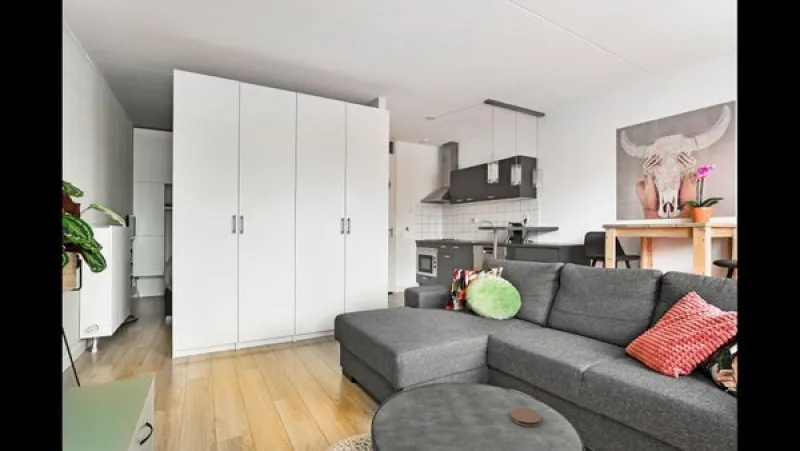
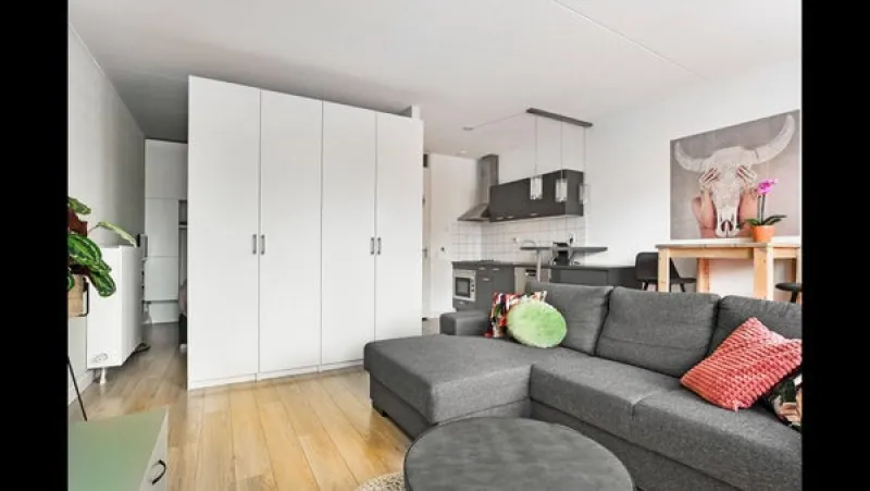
- coaster (525, 416)
